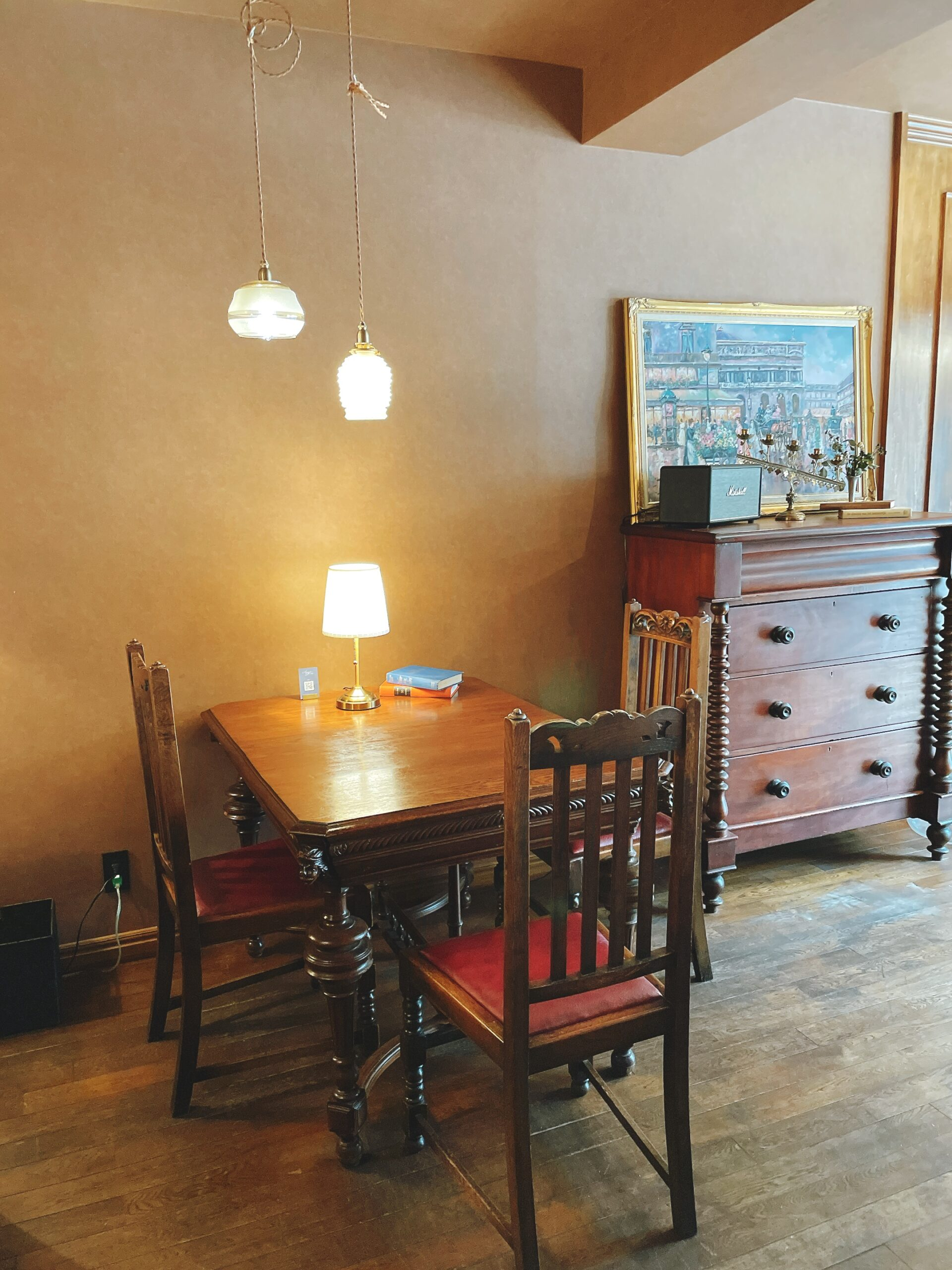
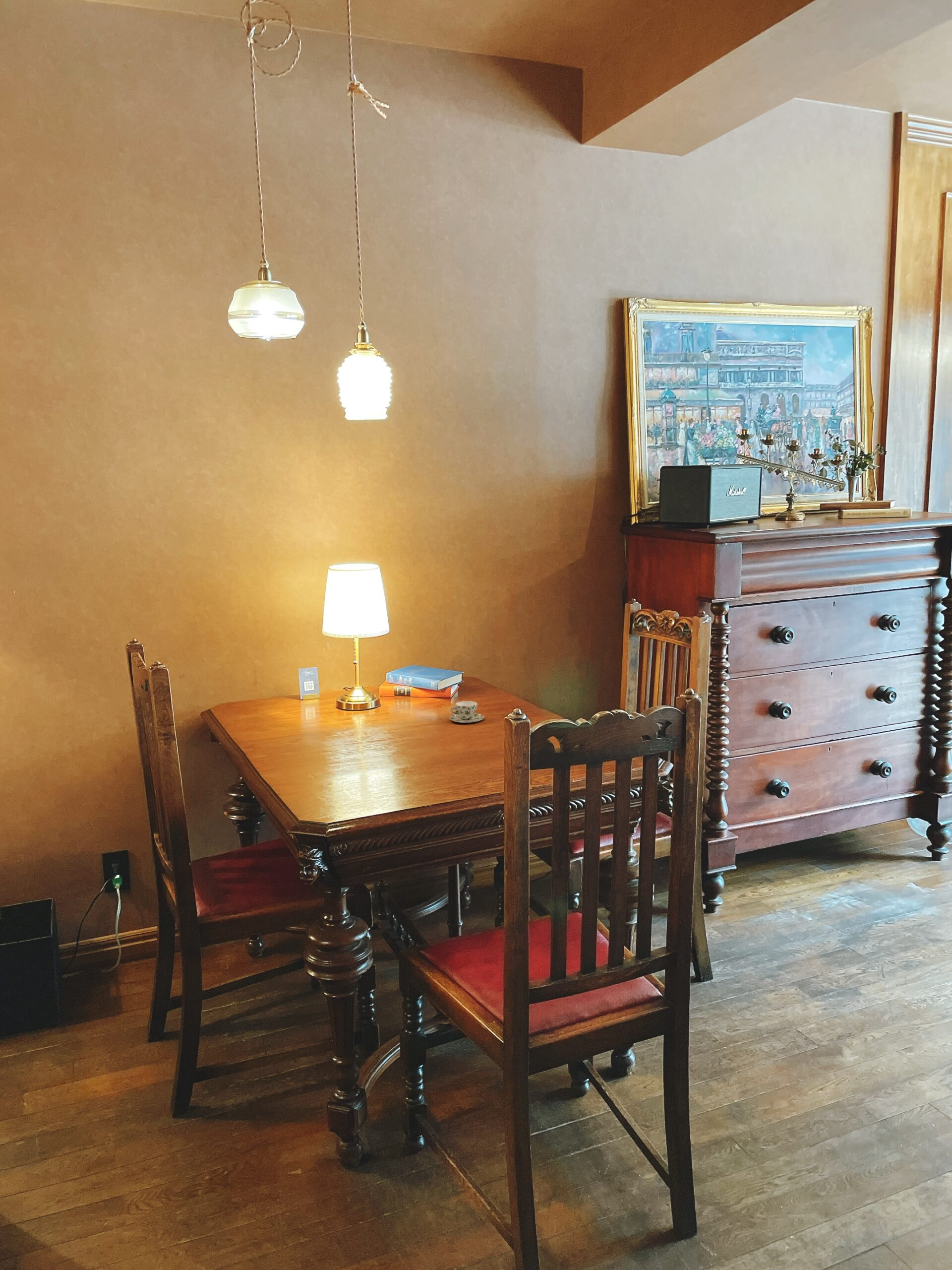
+ teacup (467, 711)
